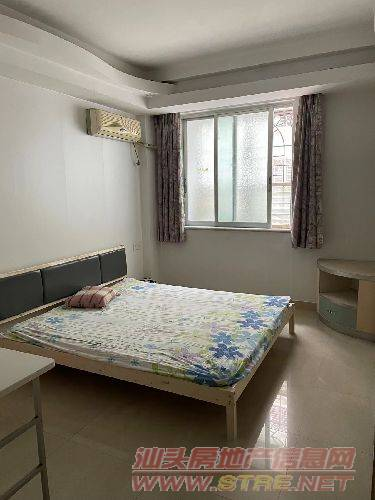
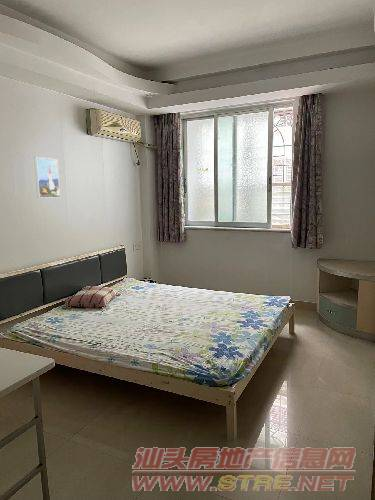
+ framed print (47, 178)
